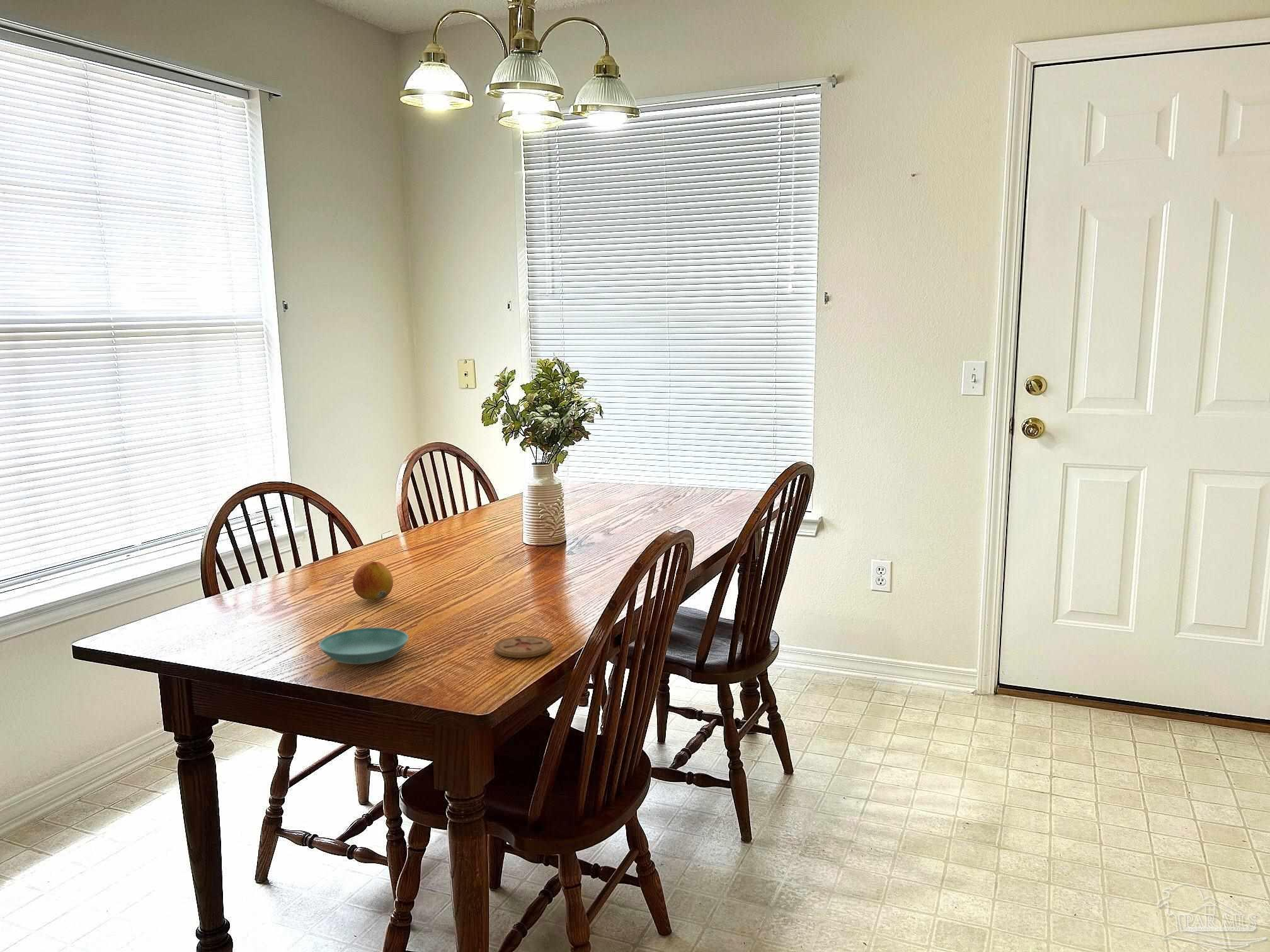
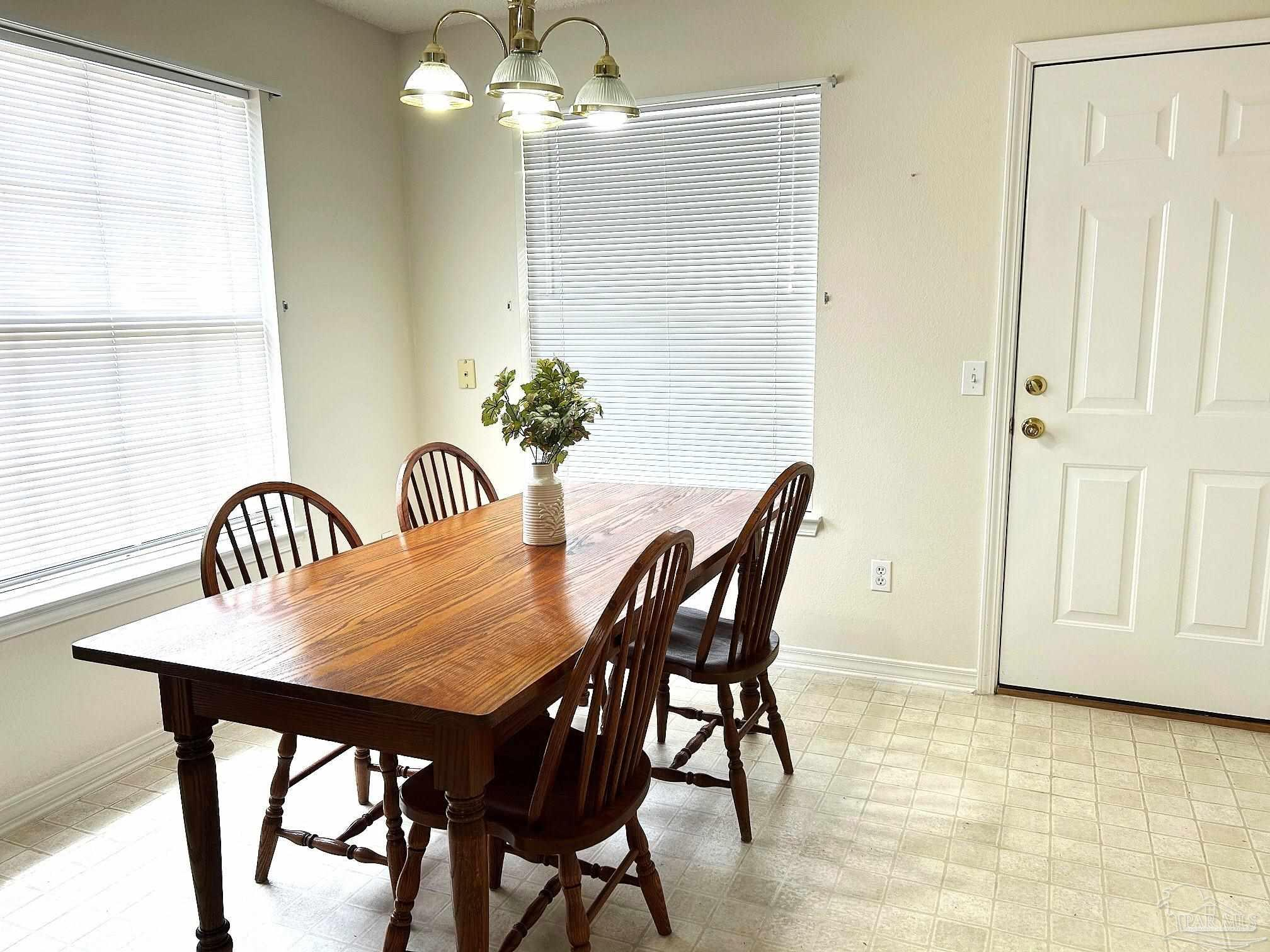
- fruit (372, 579)
- saucer (364, 647)
- coaster (523, 646)
